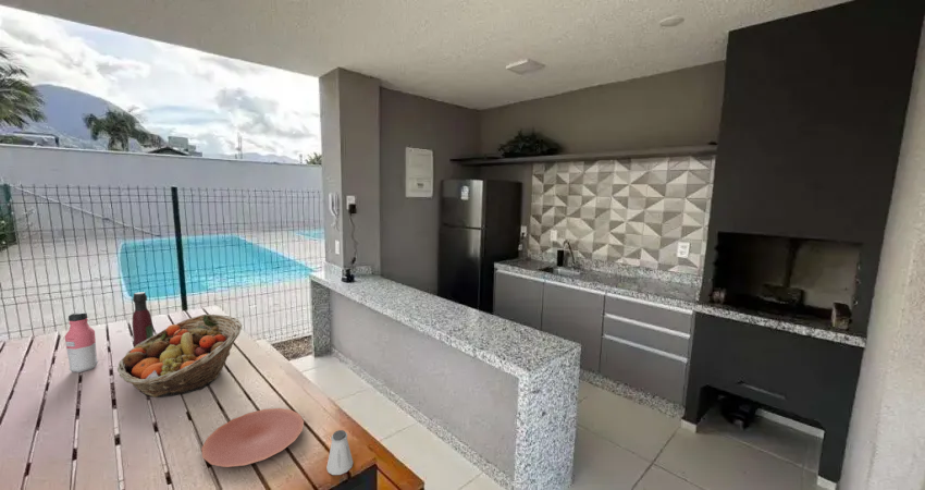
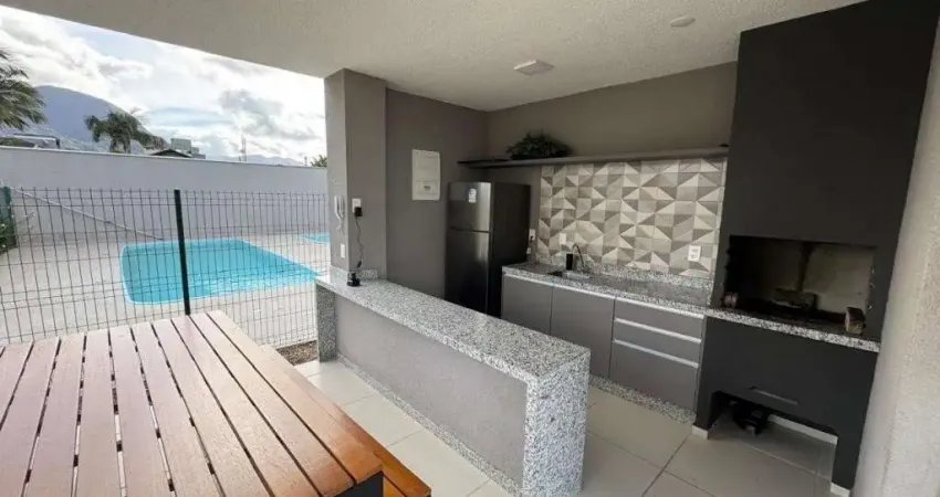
- water bottle (81, 341)
- fruit basket (184, 352)
- wine bottle (141, 323)
- saltshaker (340, 450)
- plate (256, 437)
